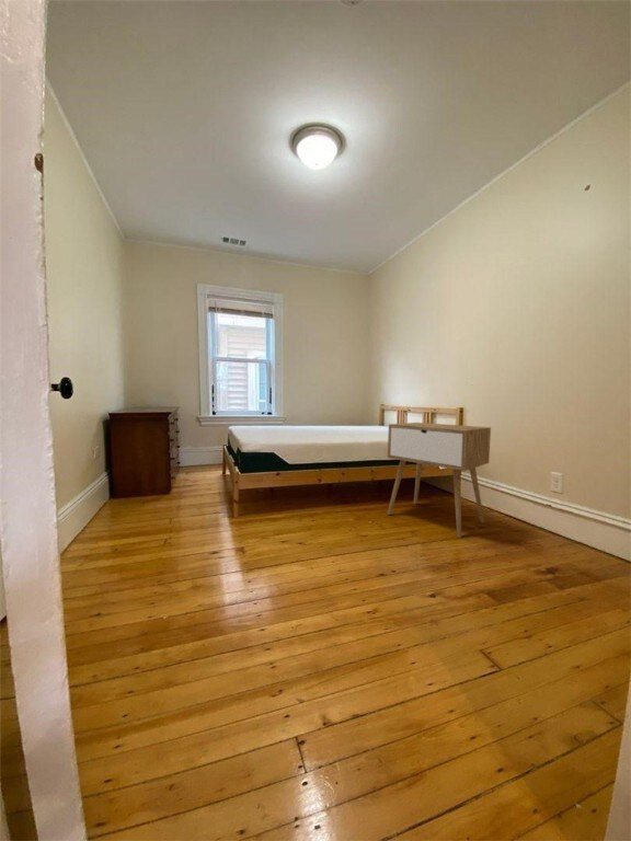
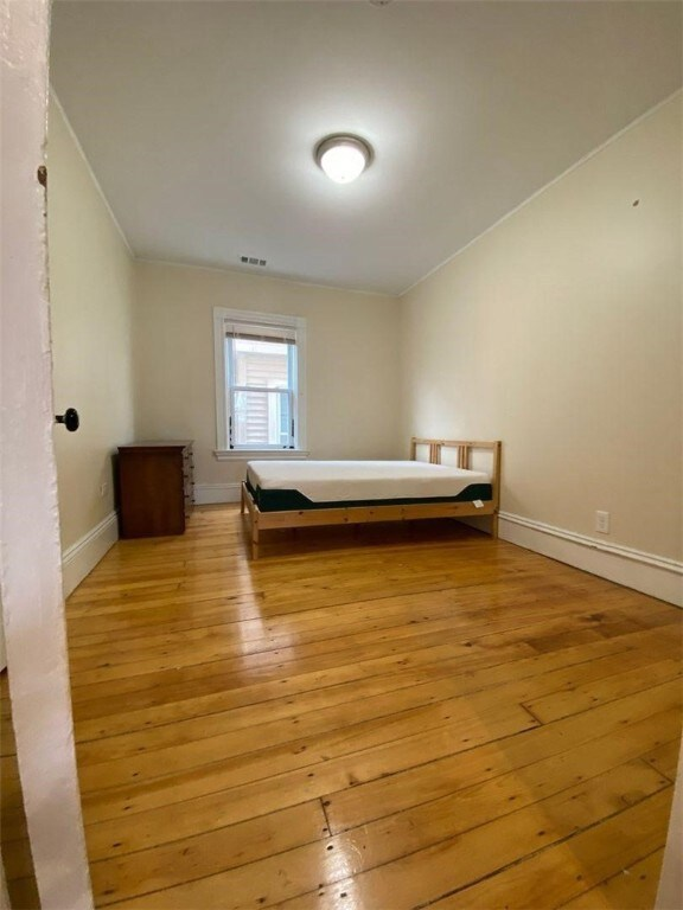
- nightstand (436, 465)
